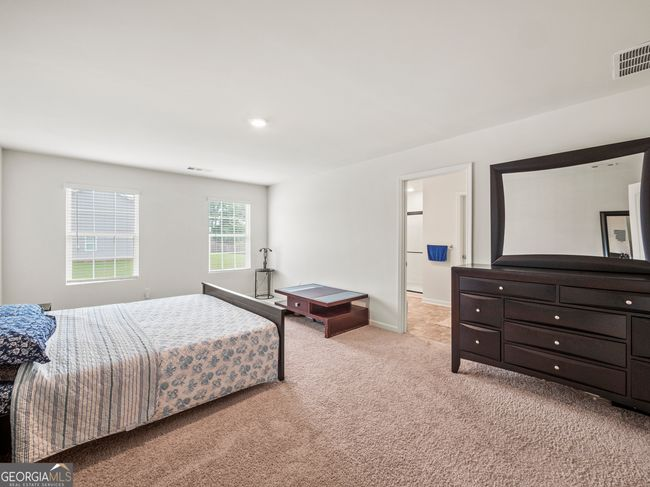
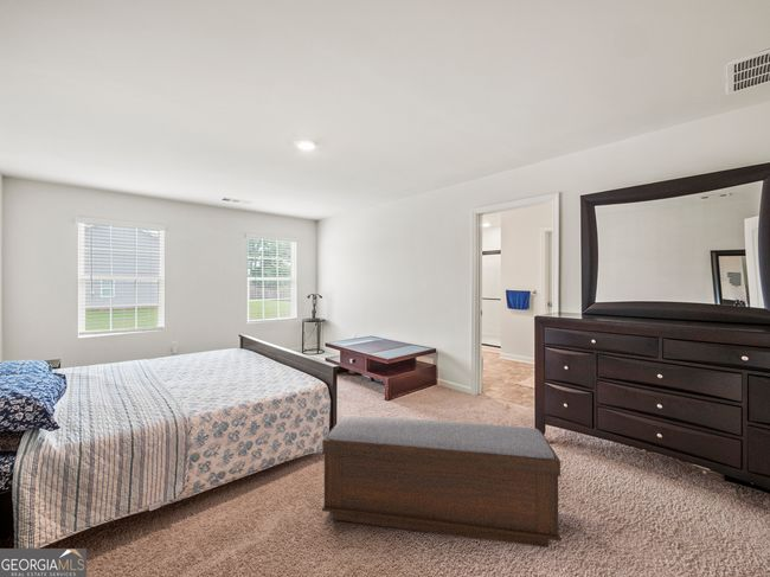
+ bench (435, 470)
